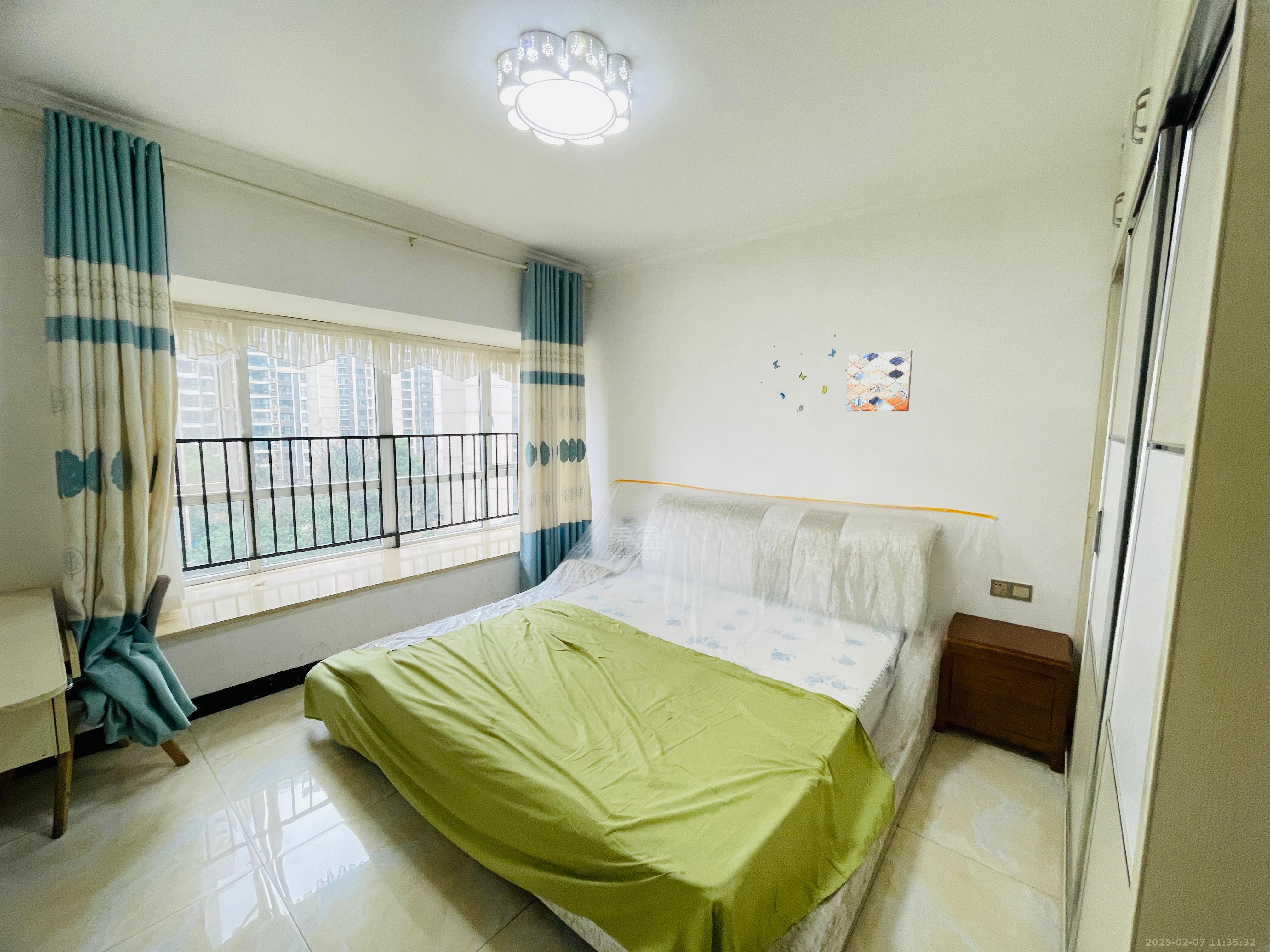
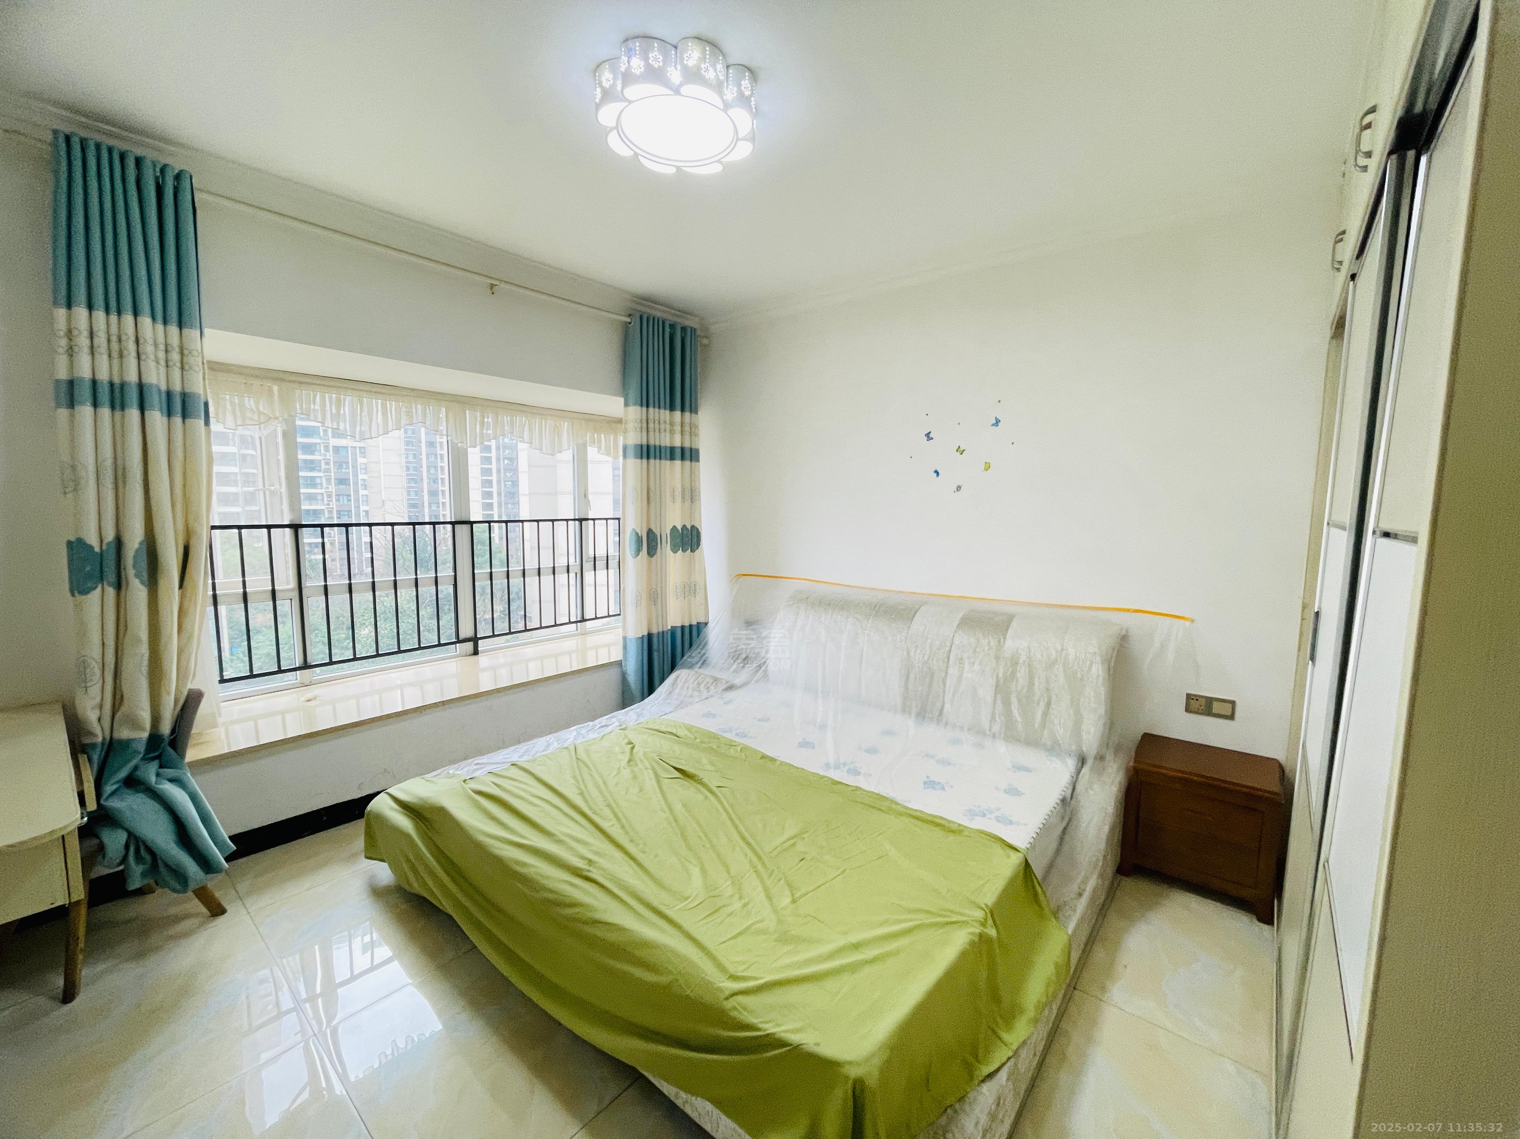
- wall art (878, 382)
